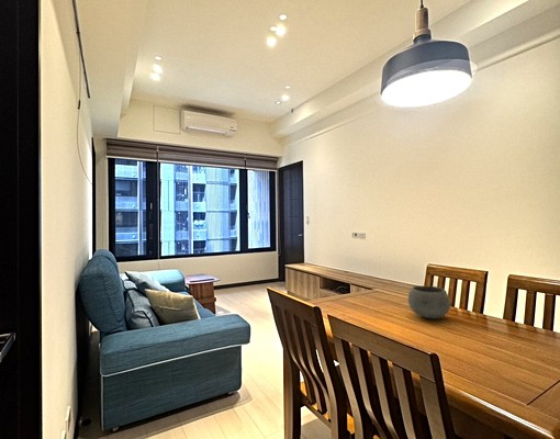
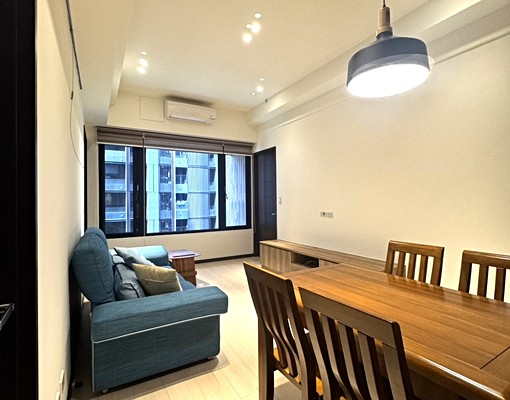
- bowl (428, 303)
